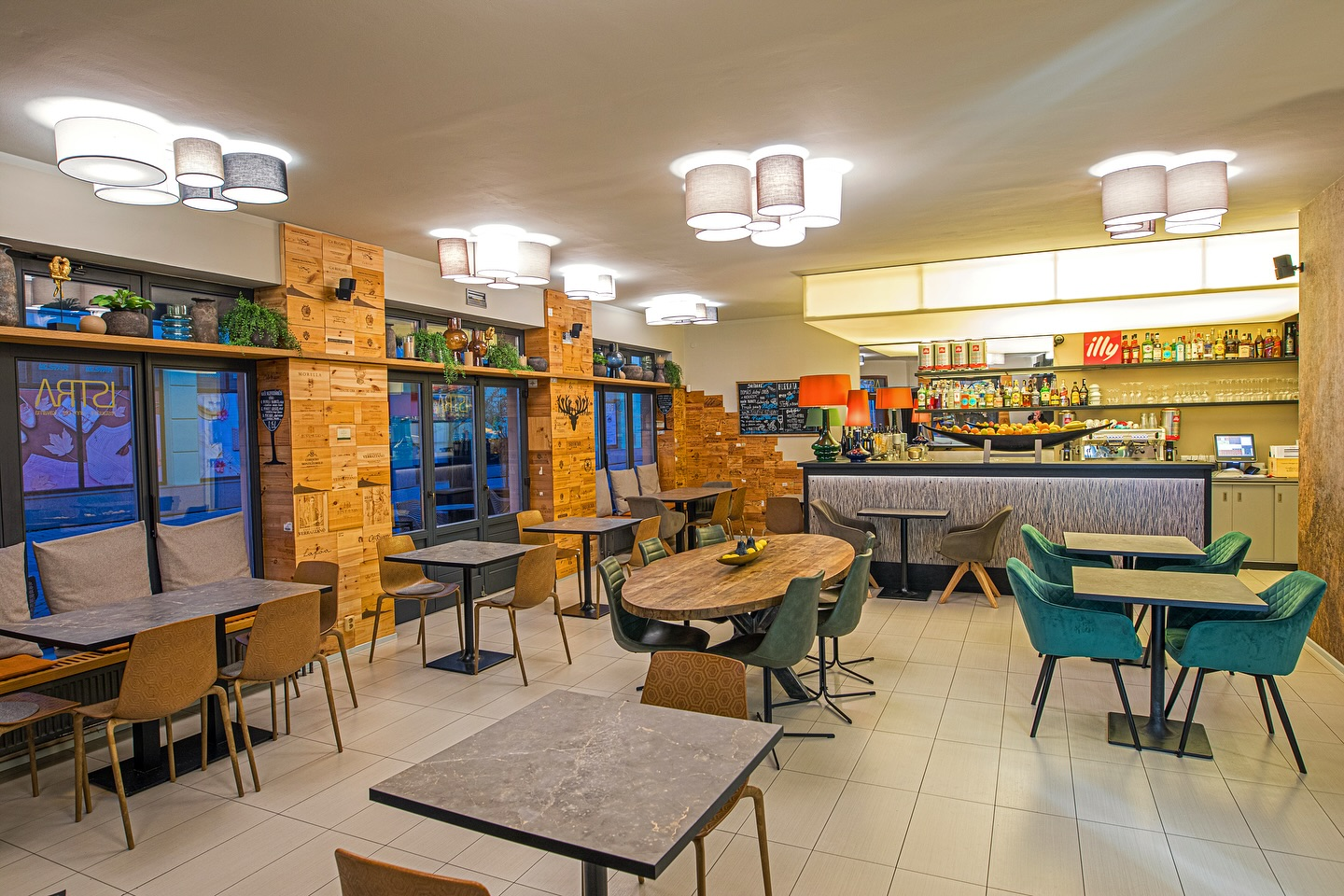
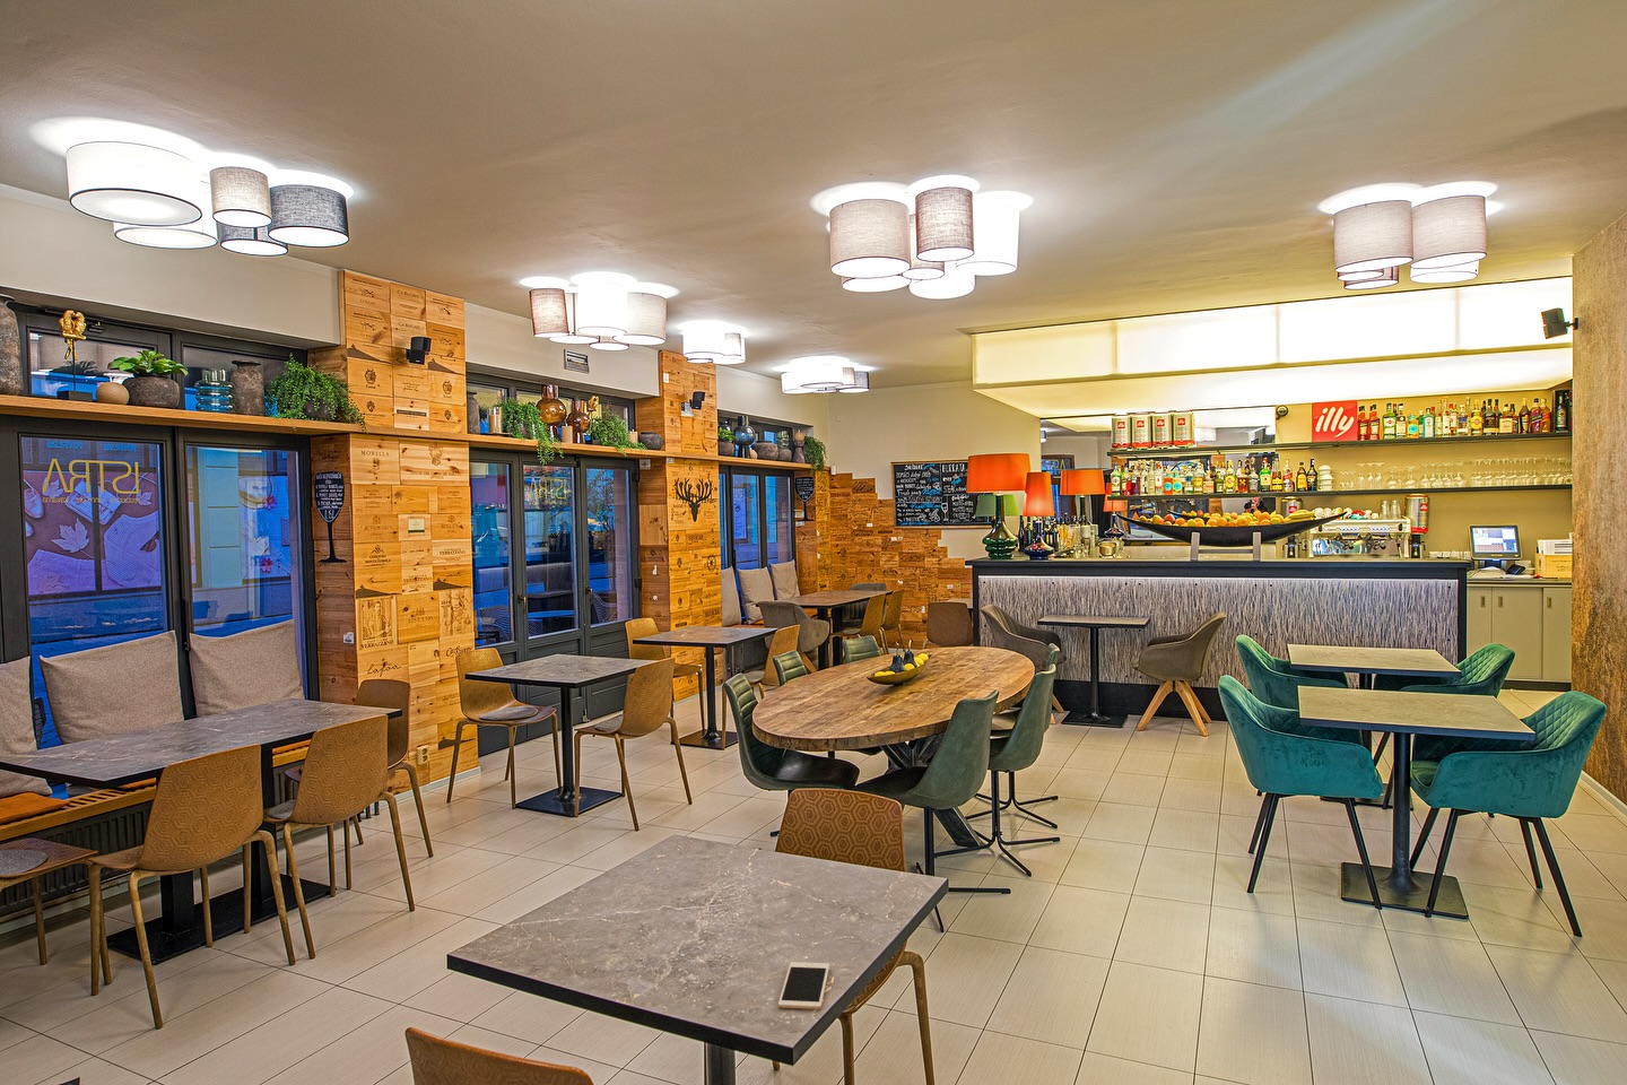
+ cell phone (805, 984)
